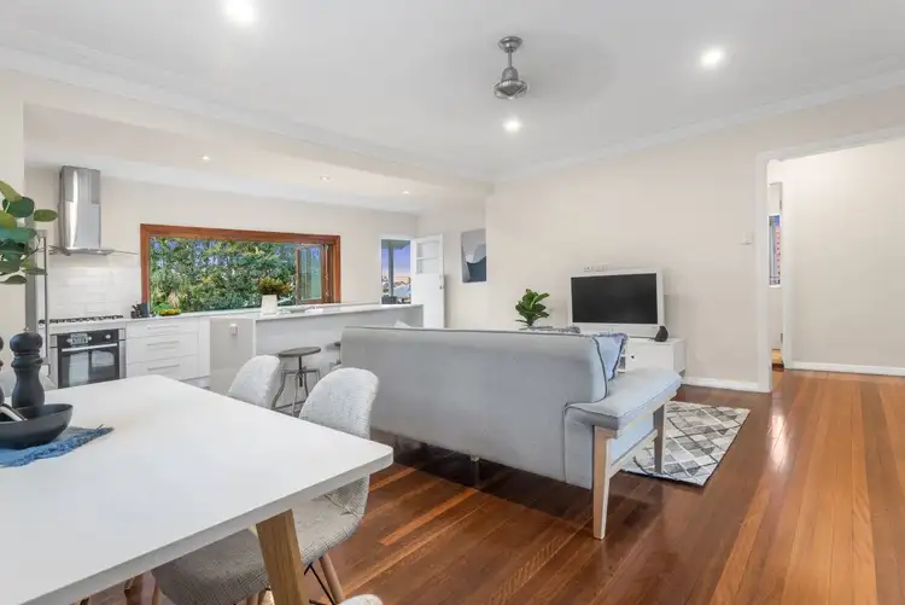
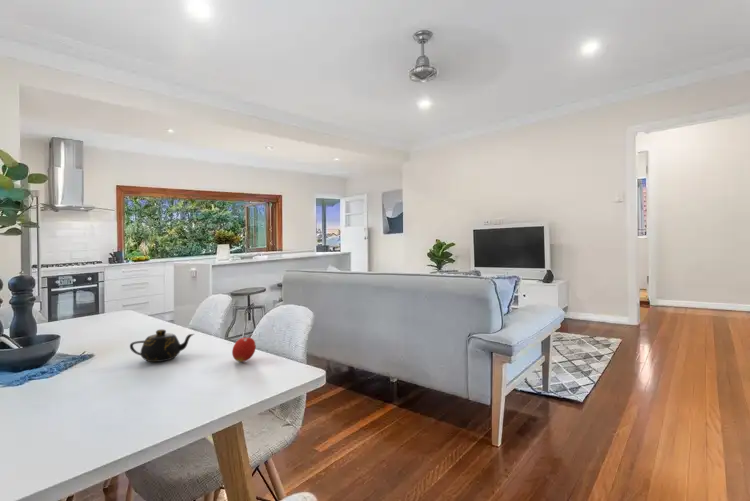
+ fruit (244, 348)
+ teapot (163, 344)
